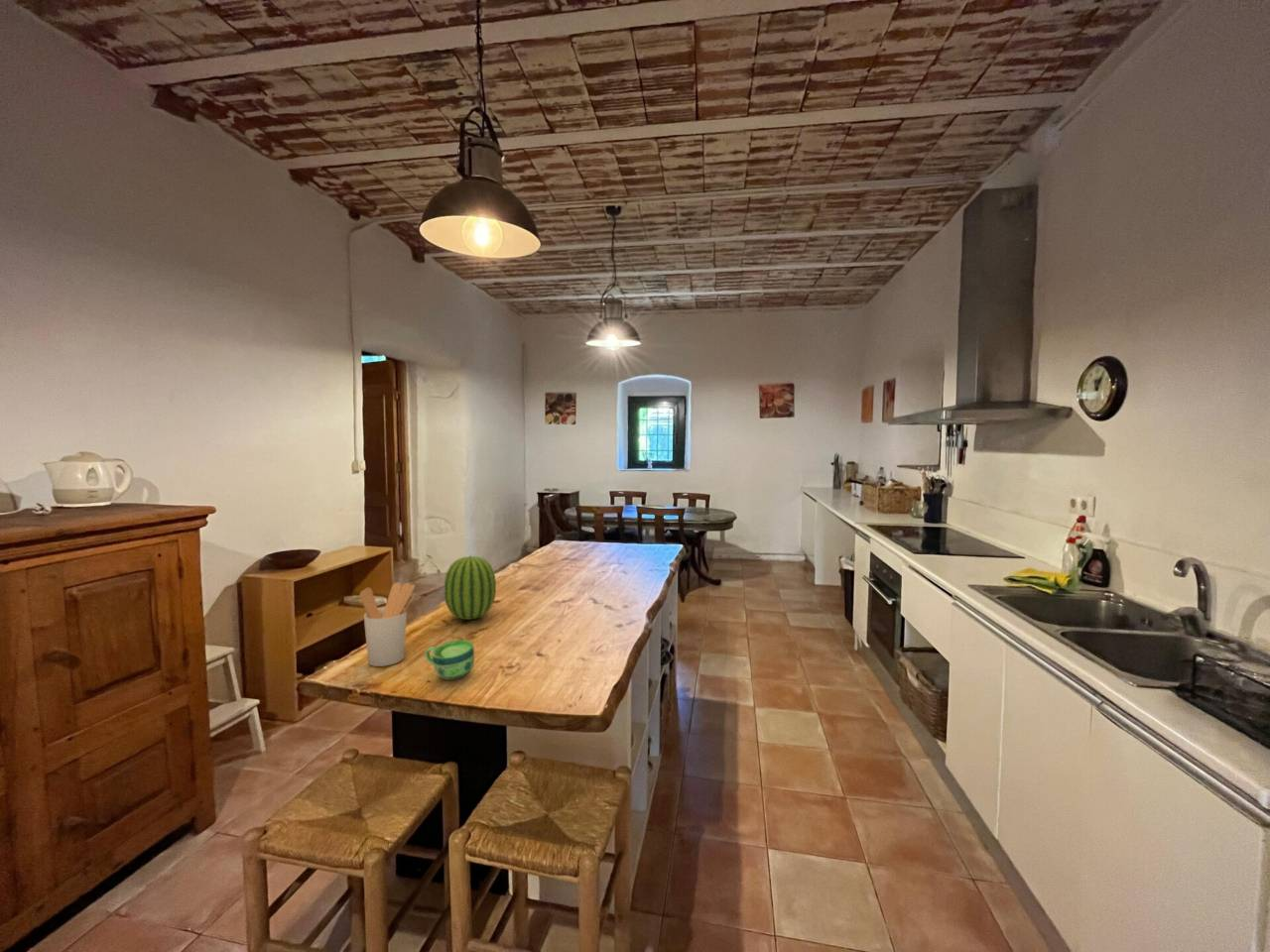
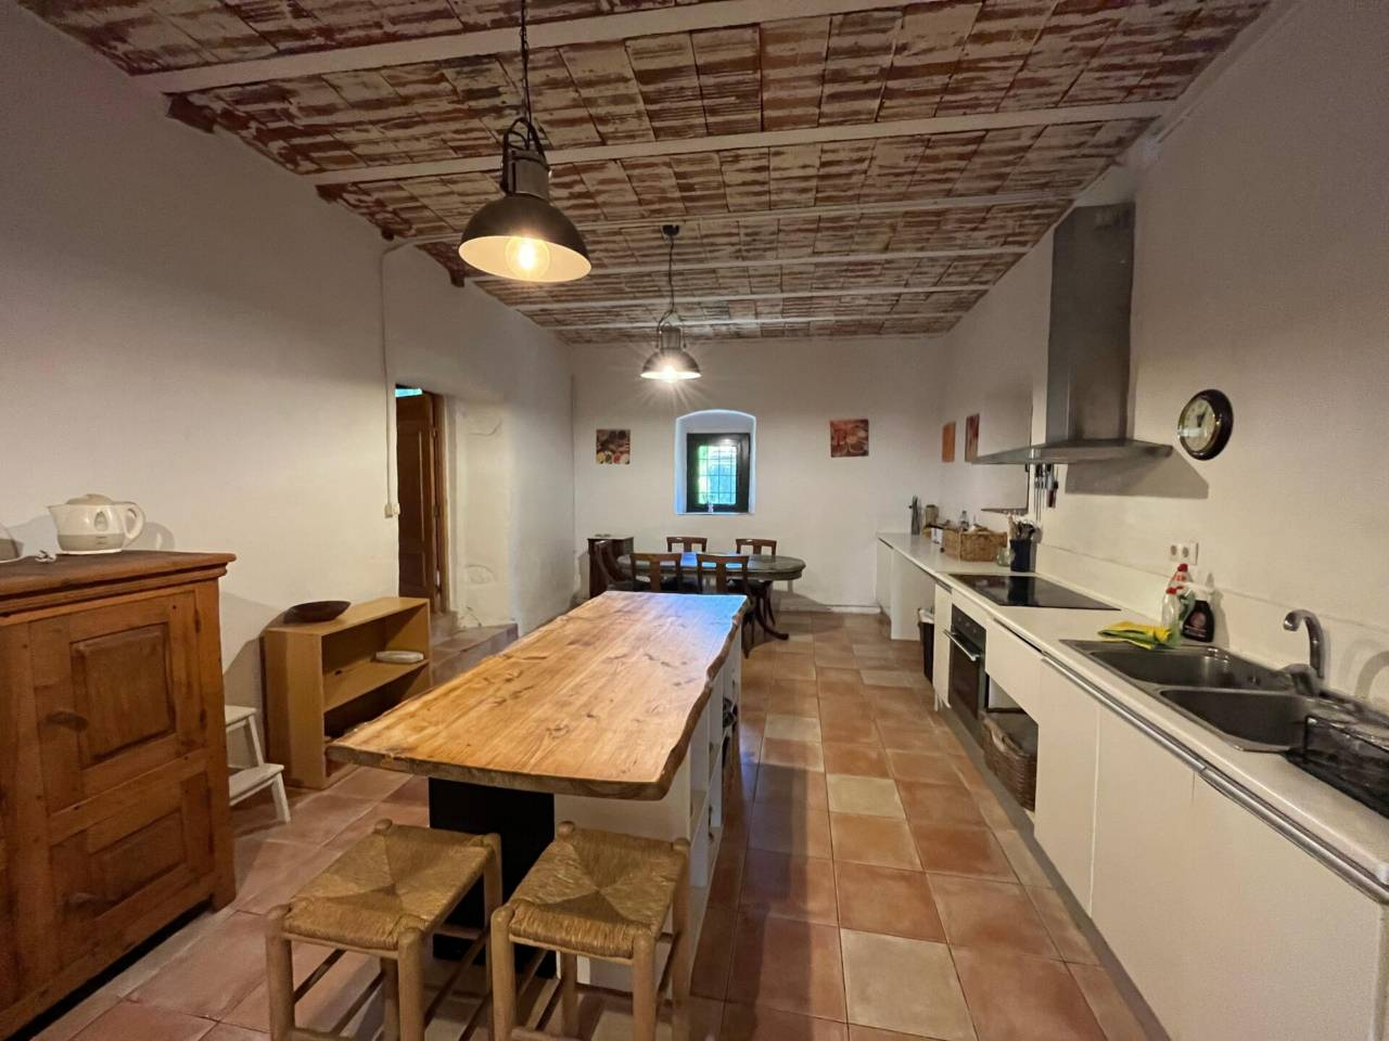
- fruit (470, 585)
- cup (447, 660)
- utensil holder (391, 621)
